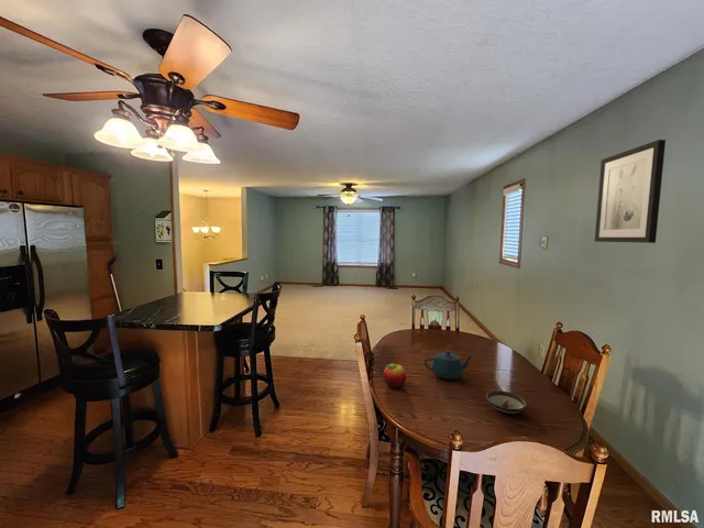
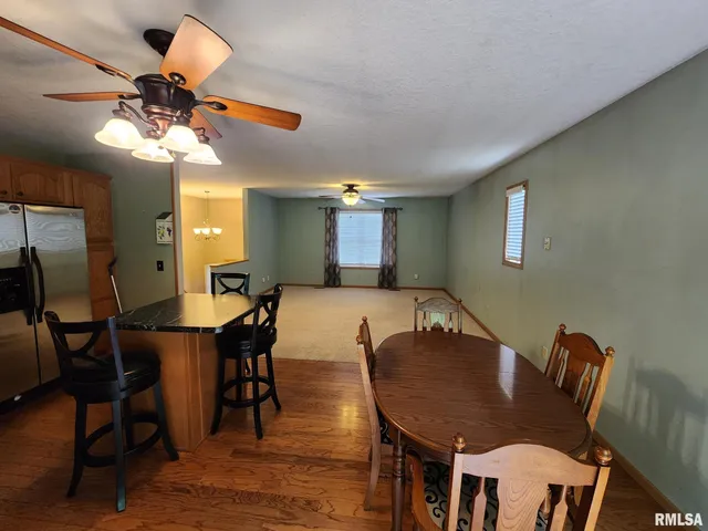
- saucer (505, 404)
- fruit (394, 374)
- teapot (449, 363)
- wall art (625, 197)
